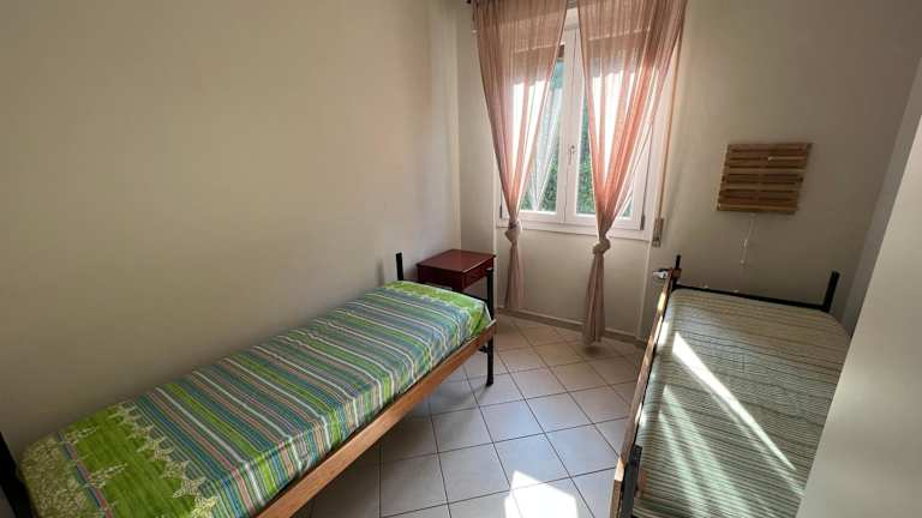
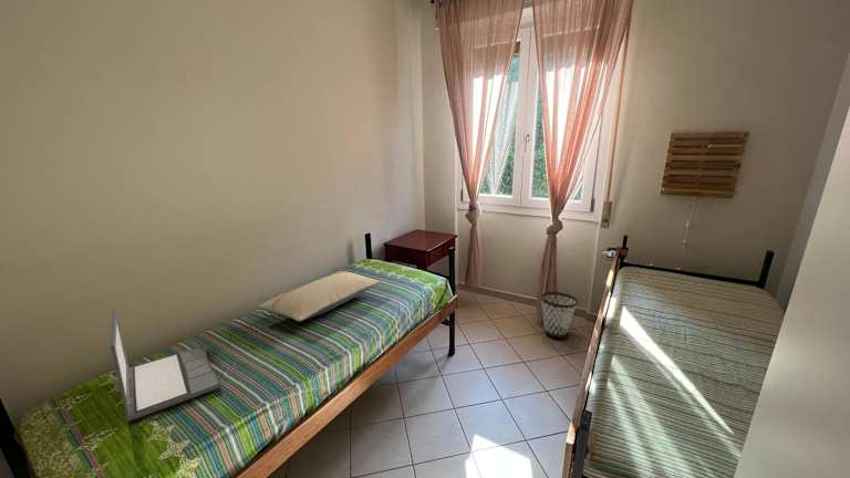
+ pillow (324, 293)
+ wastebasket (557, 315)
+ laptop (166, 356)
